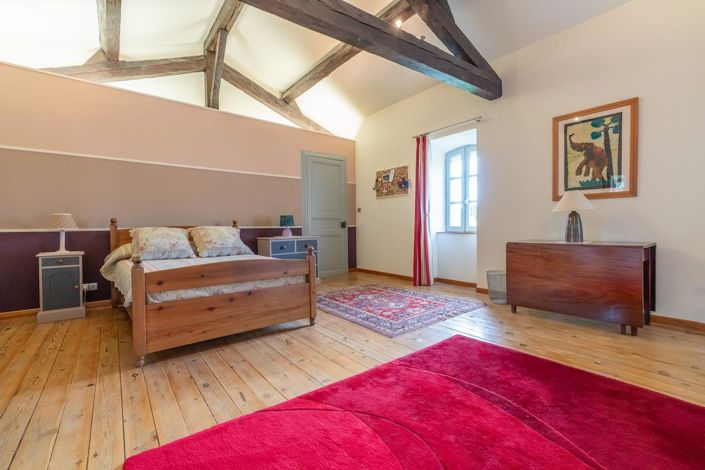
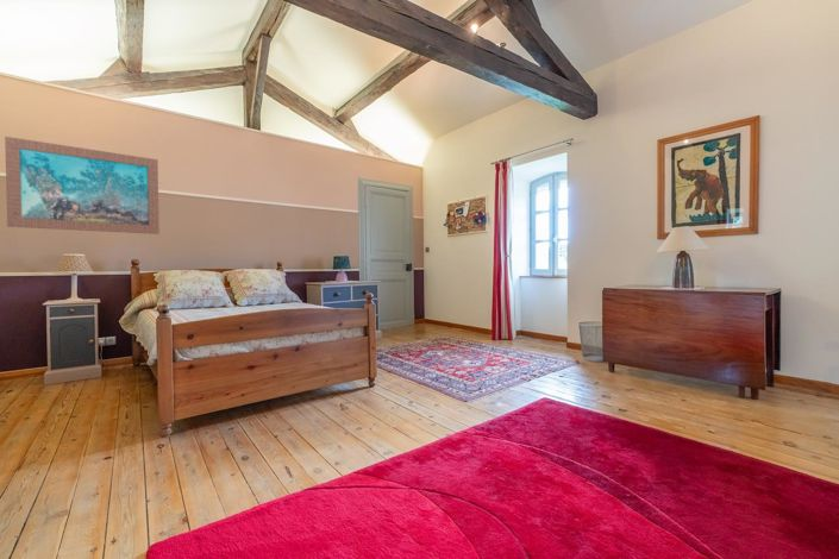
+ wall art (89, 189)
